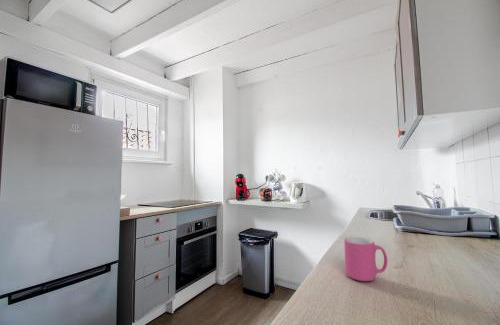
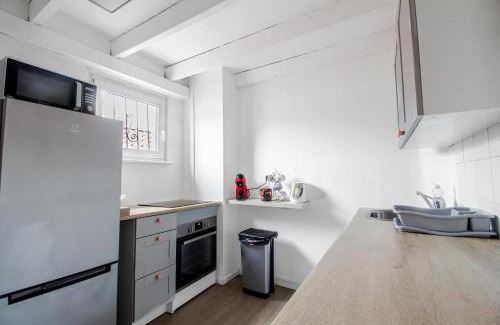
- mug (365, 258)
